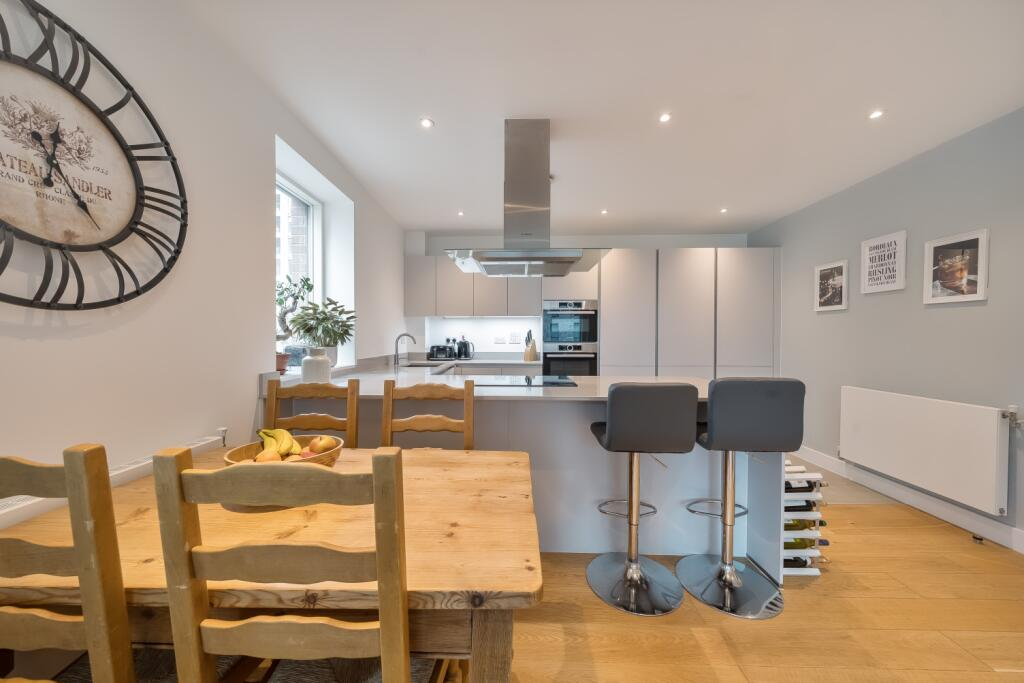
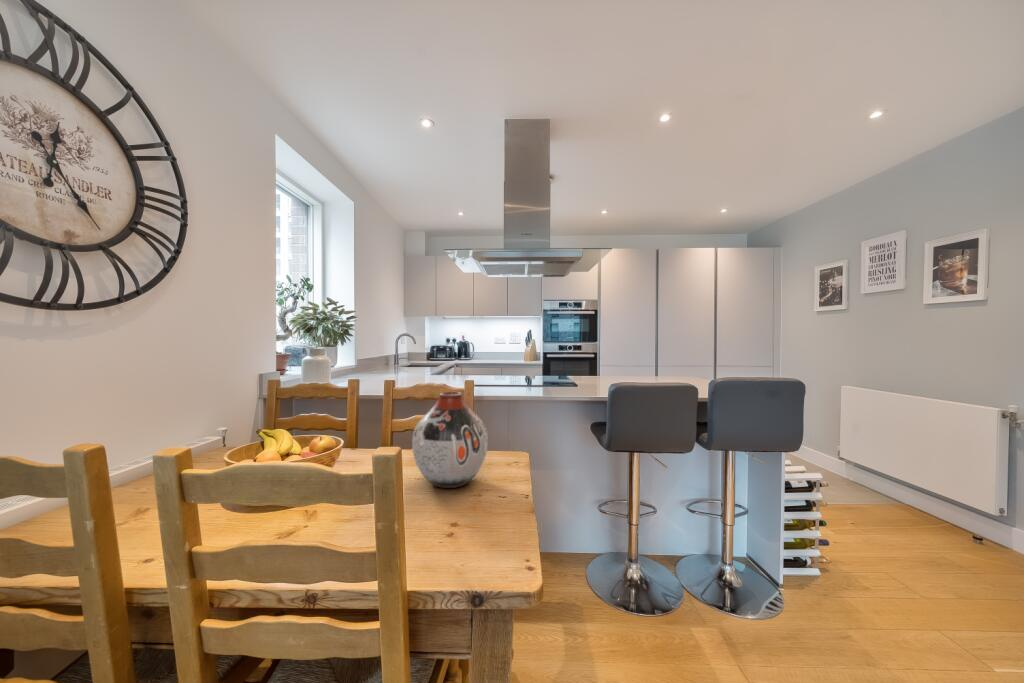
+ vase (450, 438)
